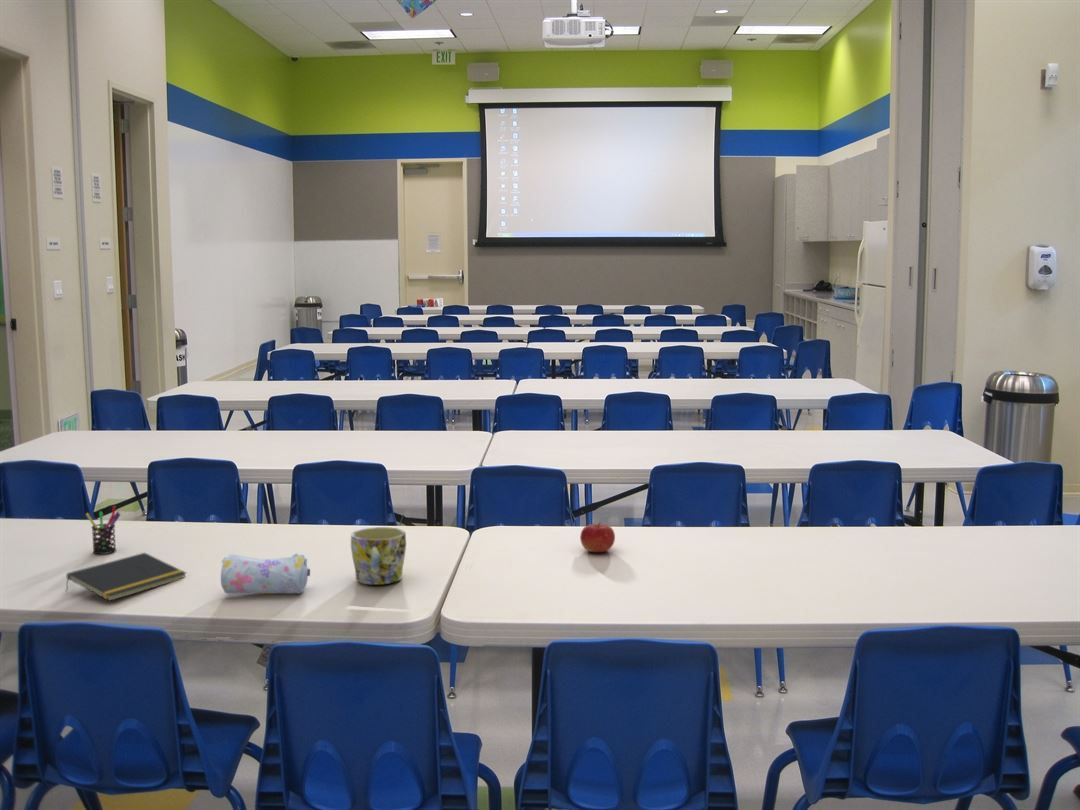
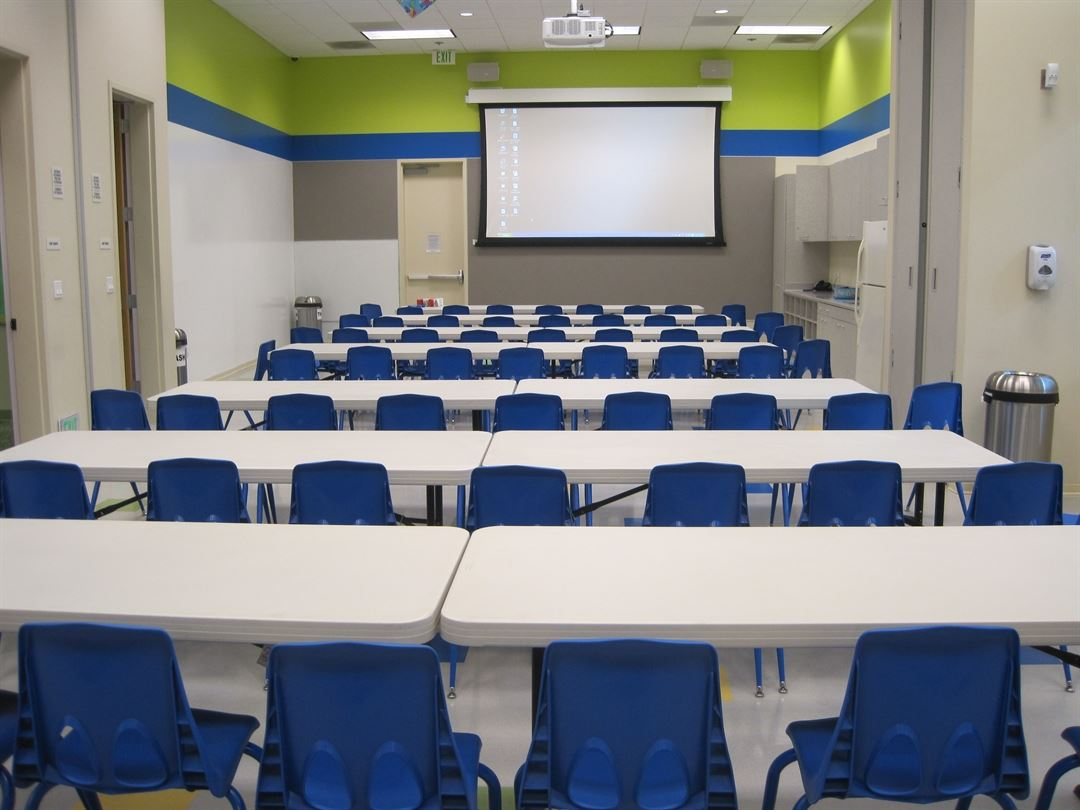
- fruit (597, 536)
- mug (378, 558)
- pencil case (264, 574)
- pen holder (104, 528)
- notepad (128, 575)
